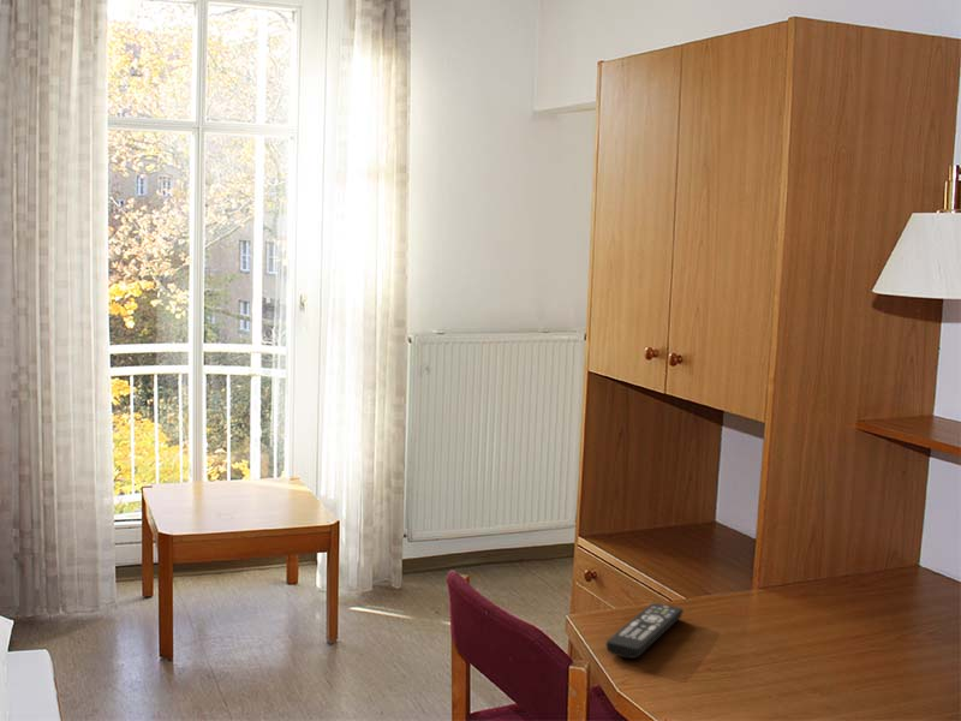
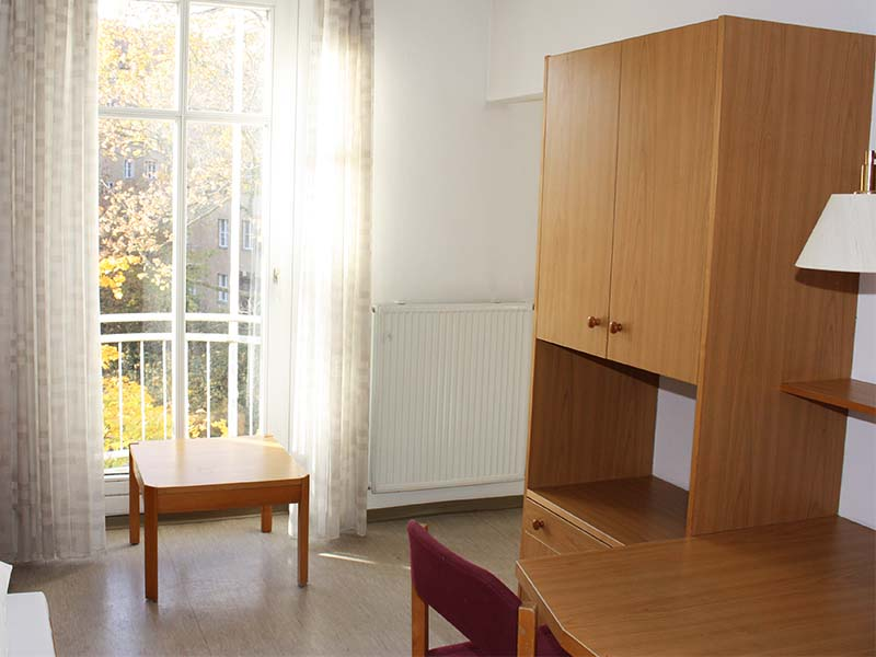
- remote control (645, 628)
